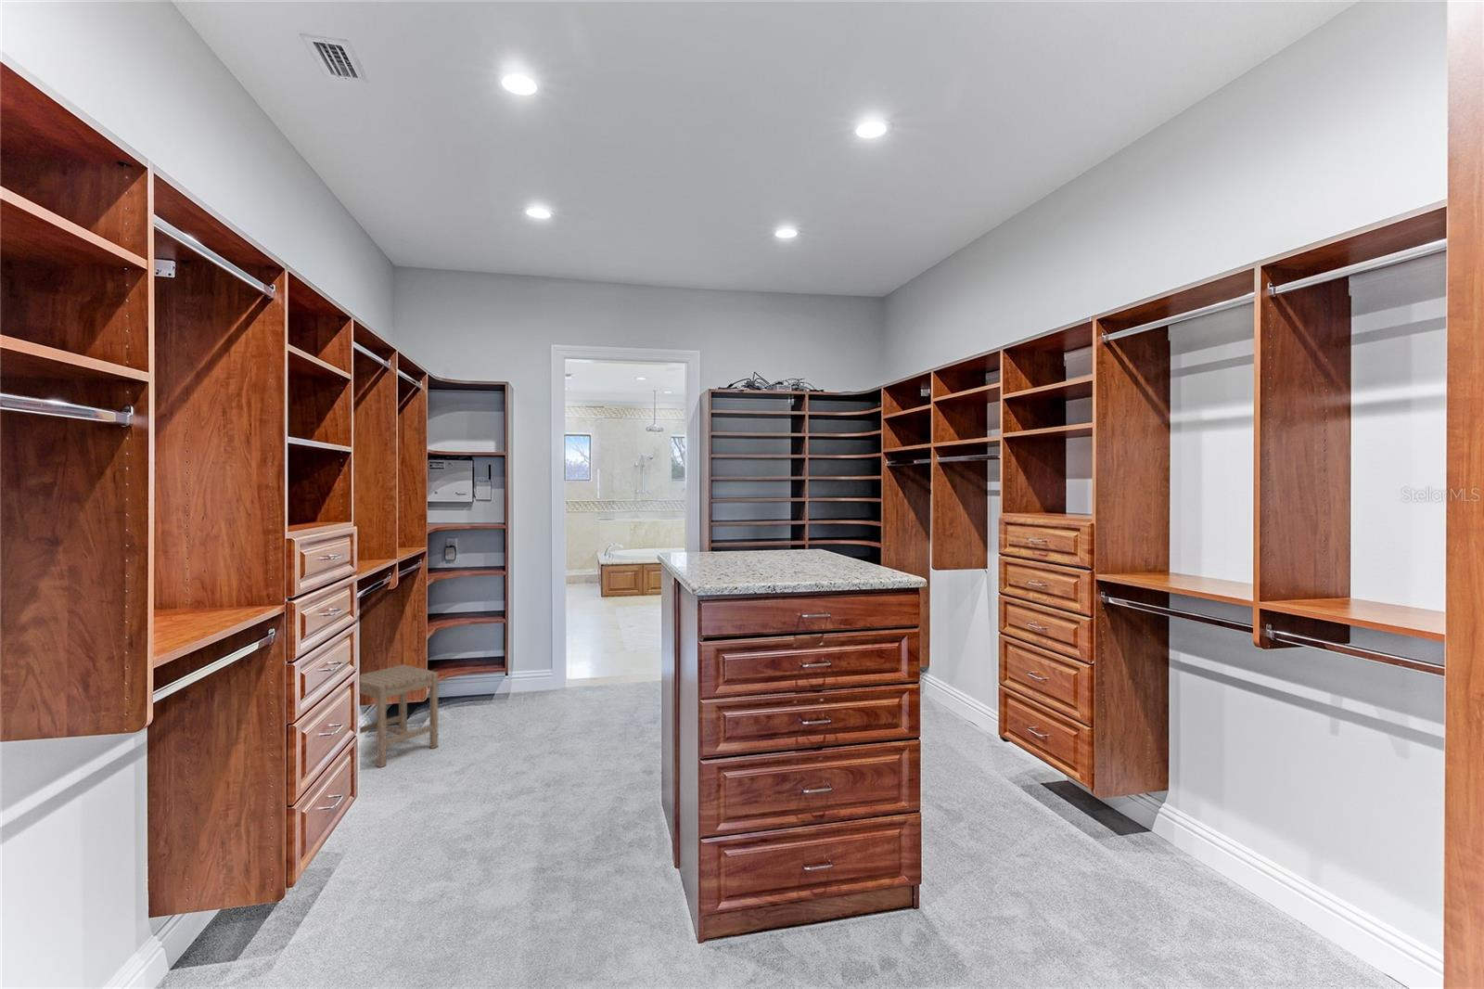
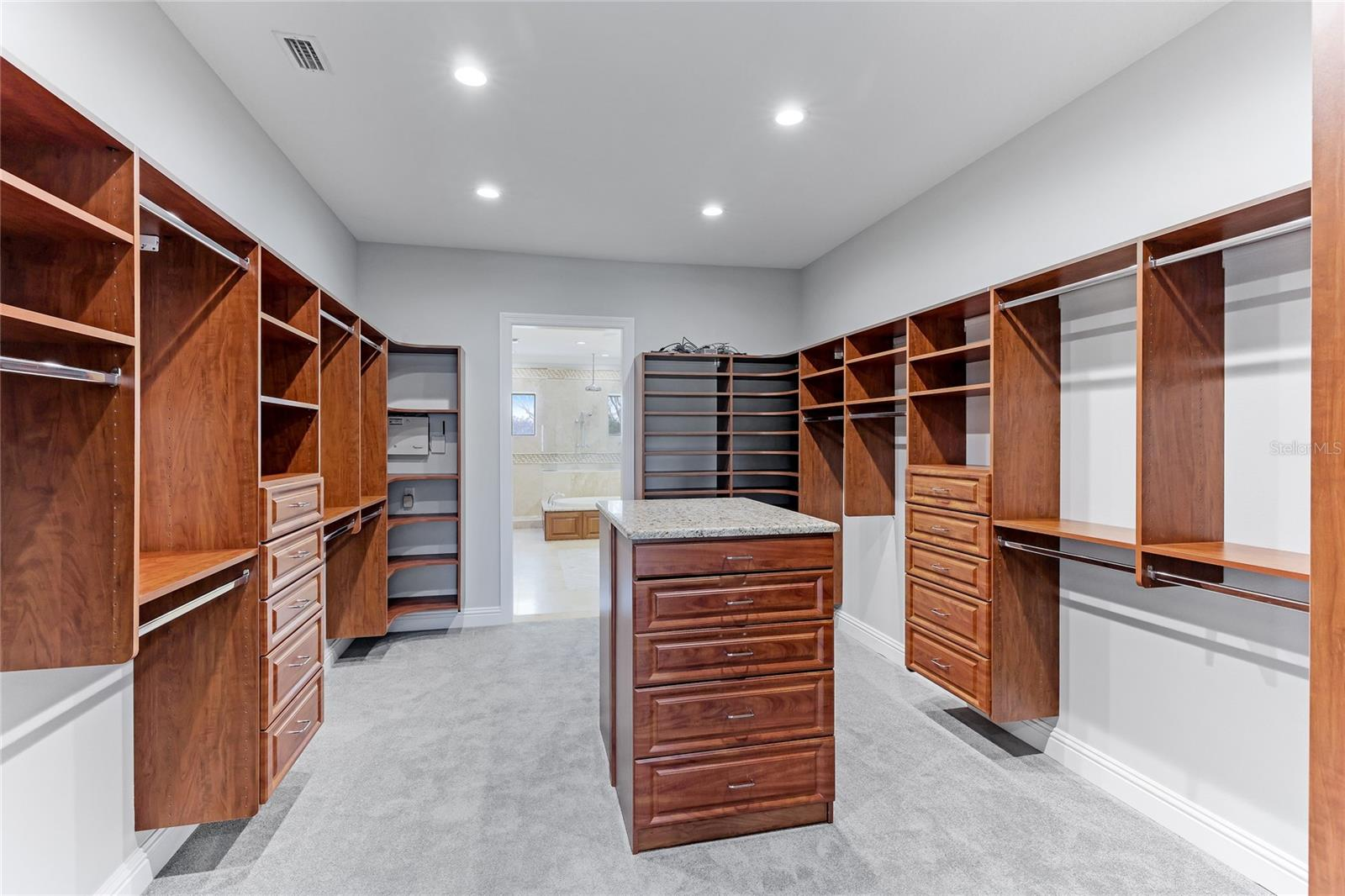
- stool (394, 716)
